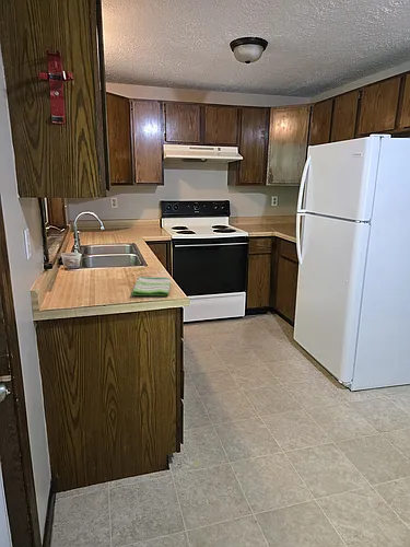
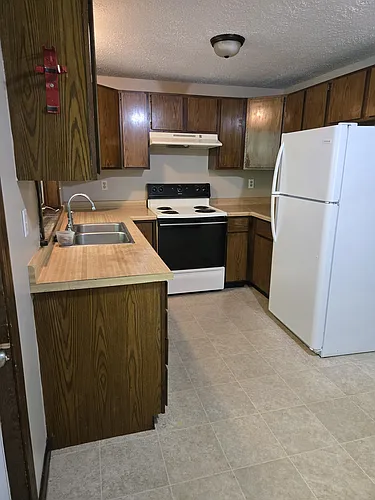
- dish towel (152, 284)
